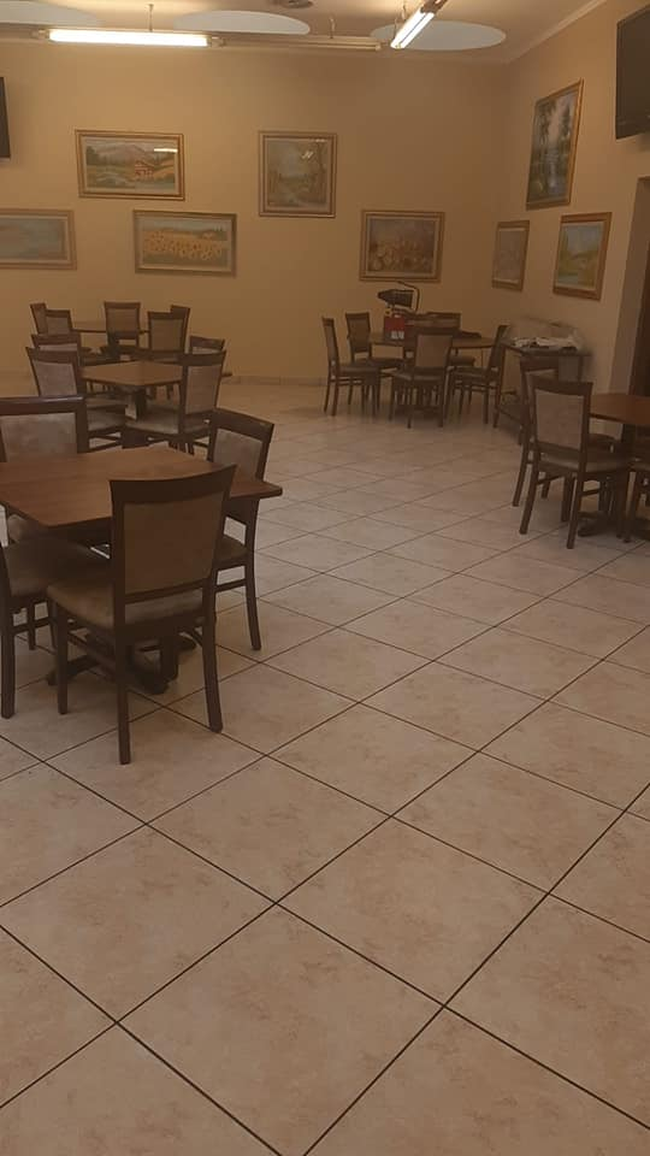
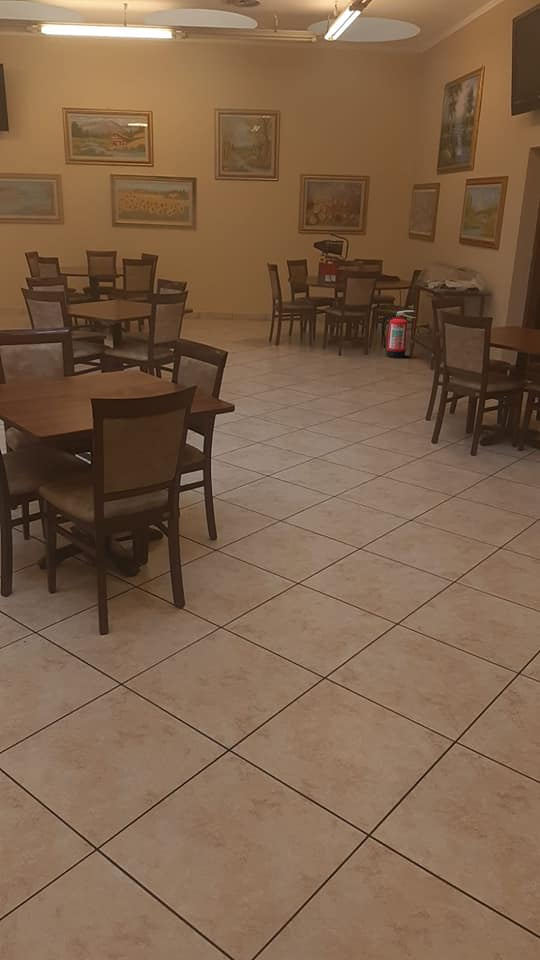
+ fire extinguisher (397, 333)
